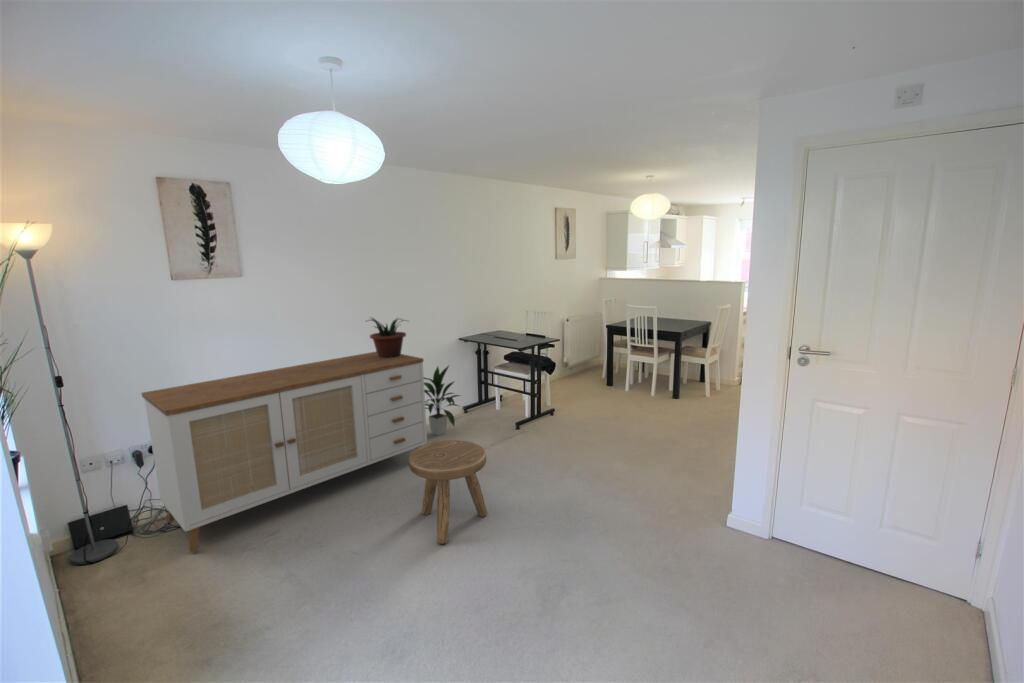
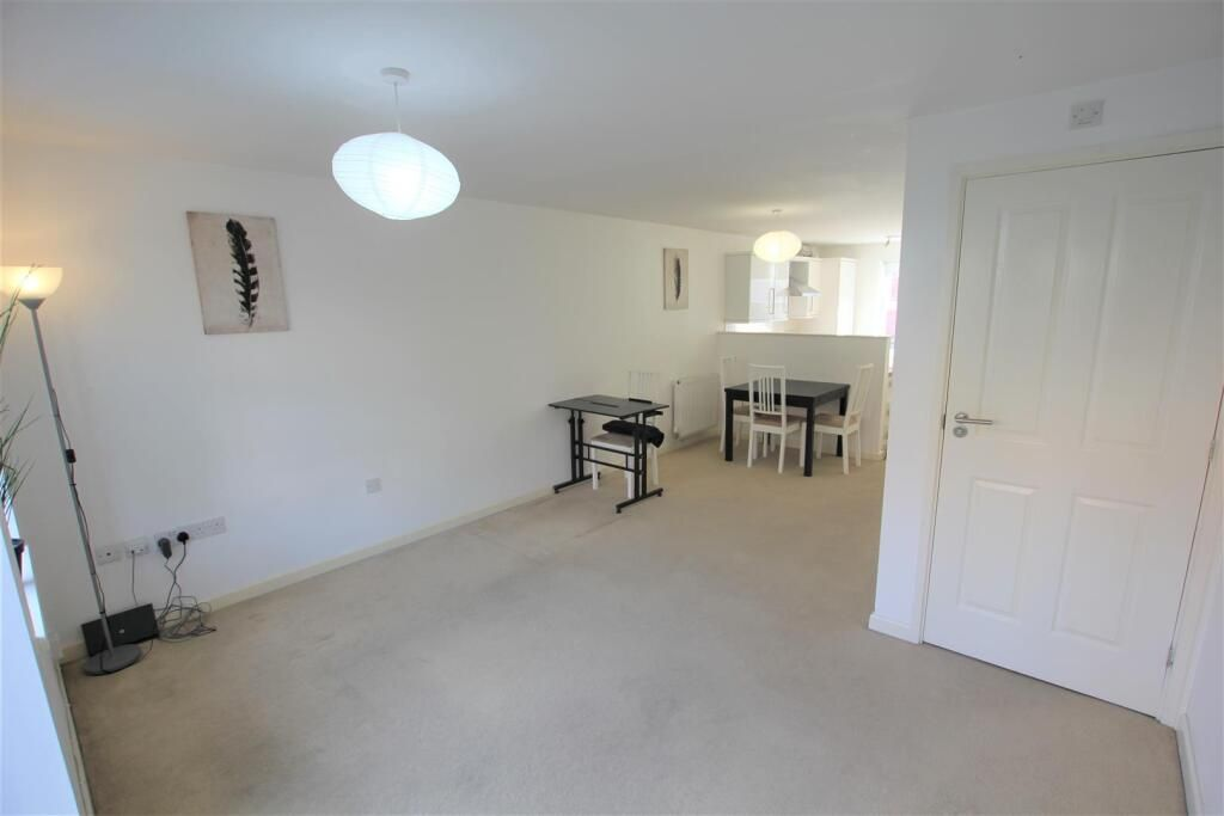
- indoor plant (437, 401)
- sideboard (306, 431)
- potted plant (387, 337)
- stool (448, 488)
